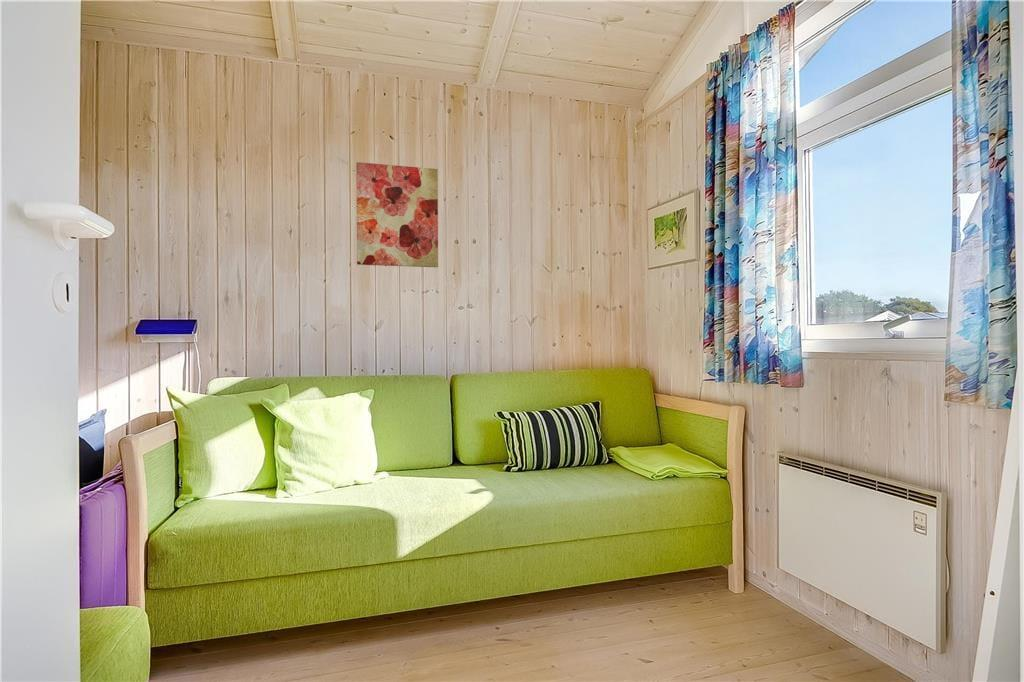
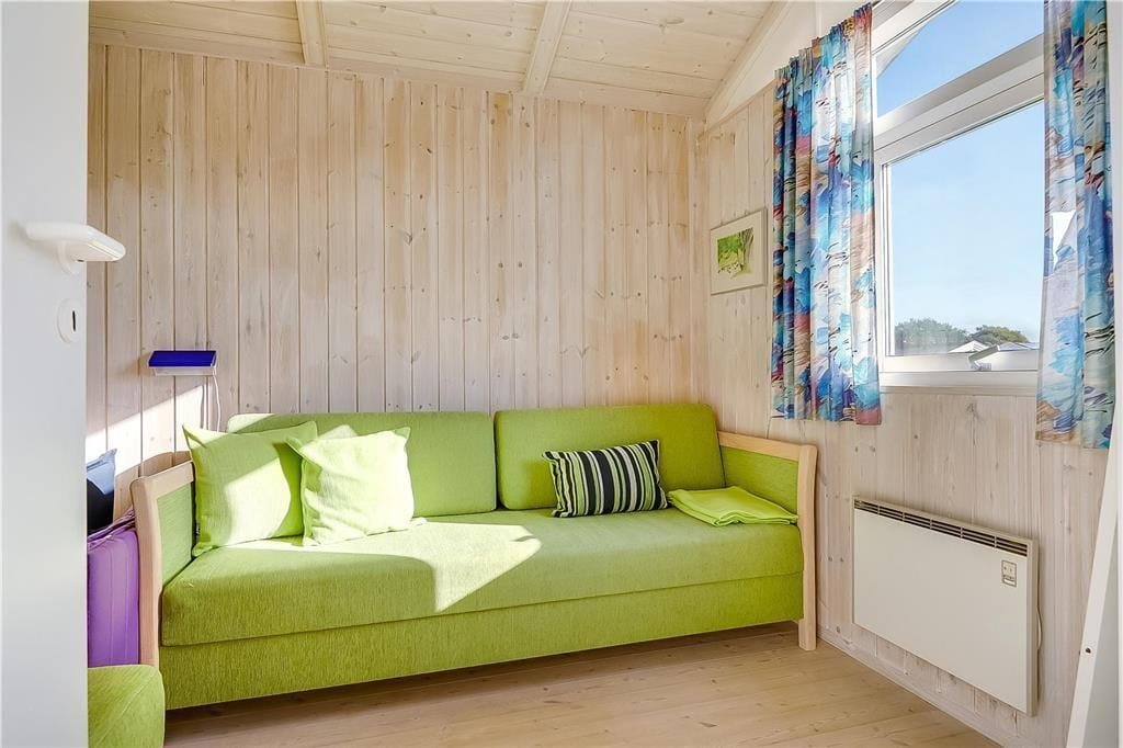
- wall art (398, 216)
